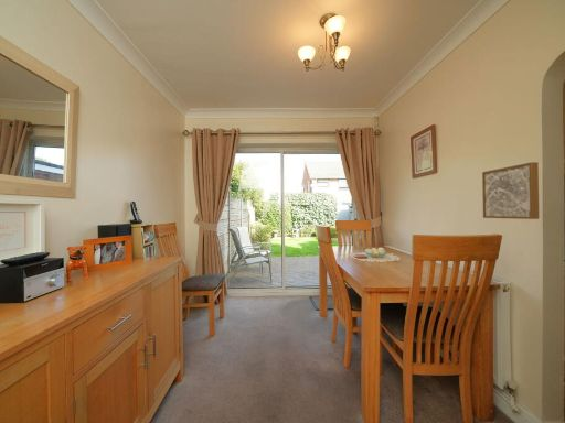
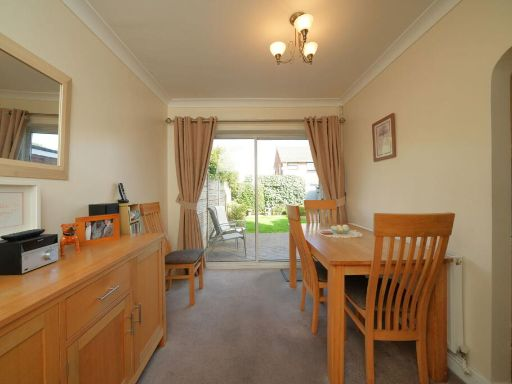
- wall art (508, 193)
